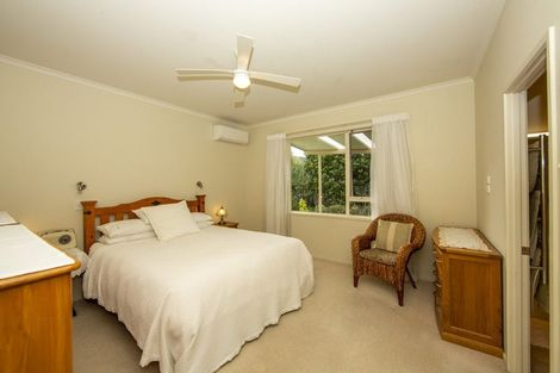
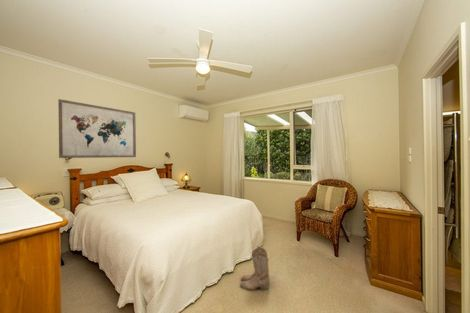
+ wall art (102, 132)
+ boots (254, 266)
